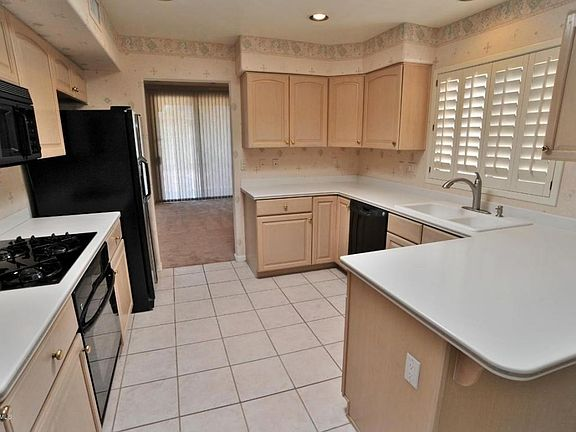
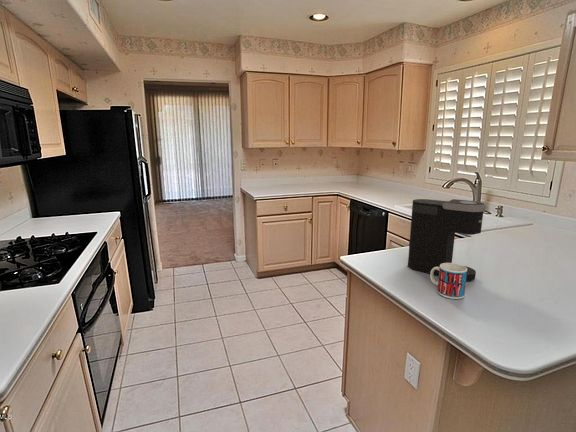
+ mug (446, 279)
+ coffee maker (443, 236)
